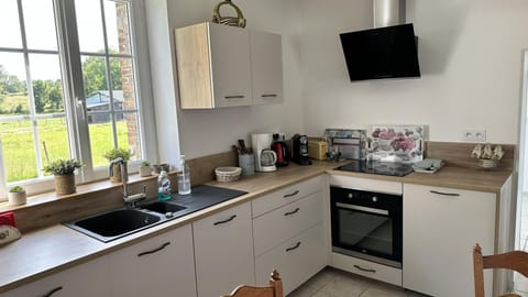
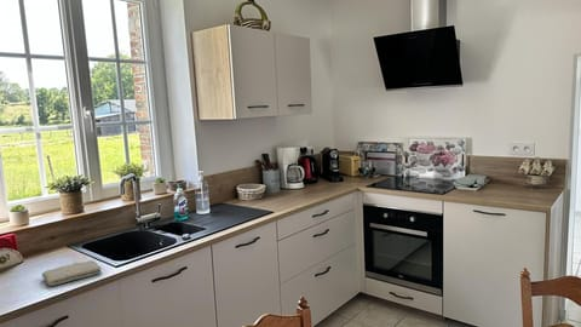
+ washcloth (73, 271)
